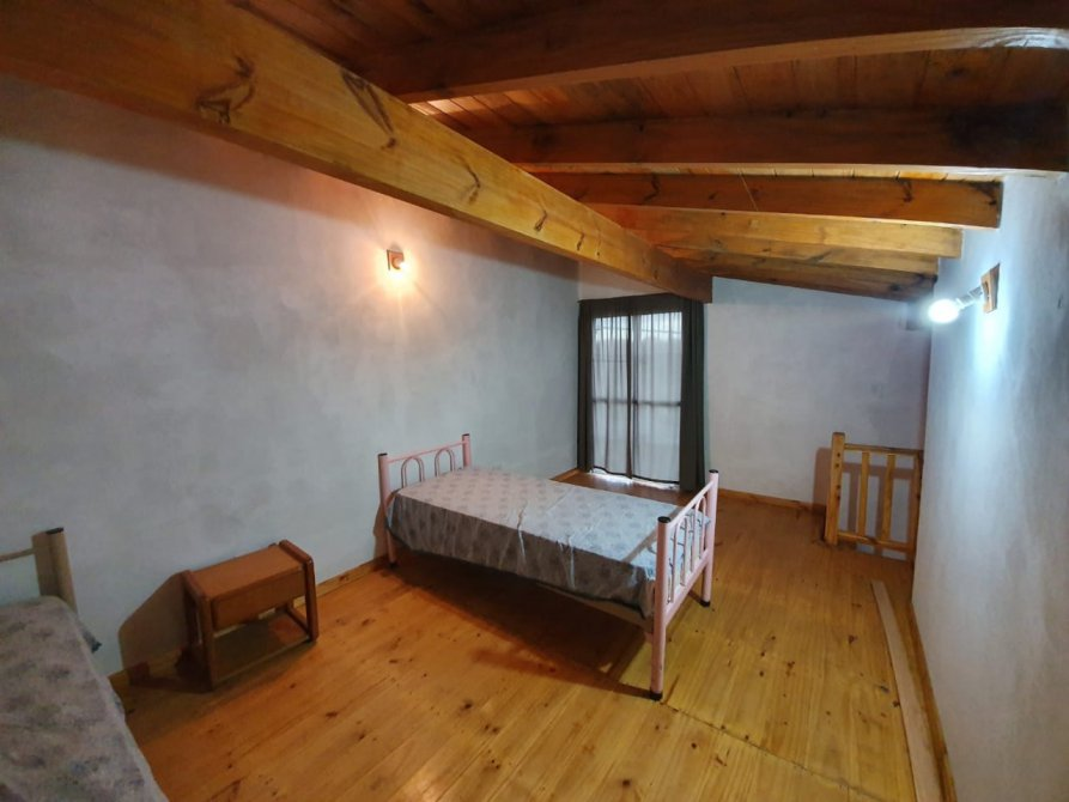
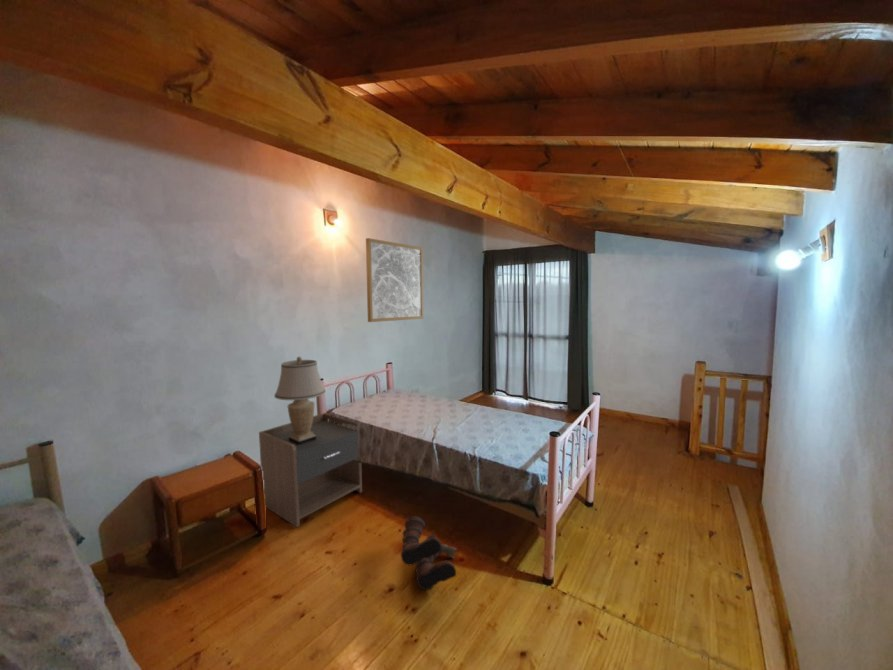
+ table lamp (300, 398)
+ wall art (397, 282)
+ boots (429, 545)
+ nightstand (313, 463)
